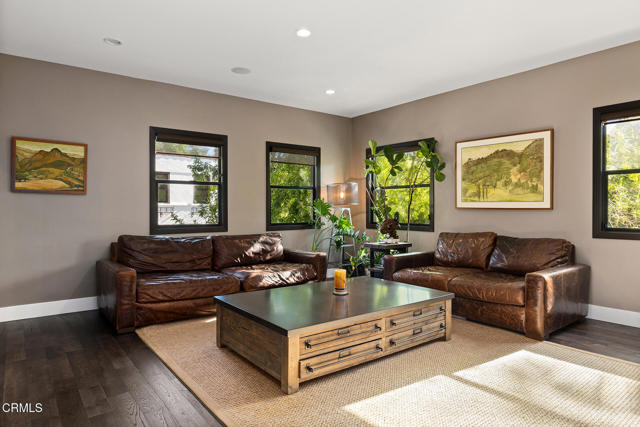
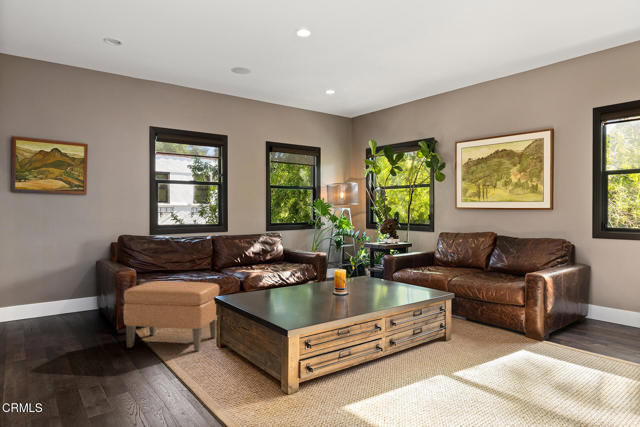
+ ottoman (173, 313)
